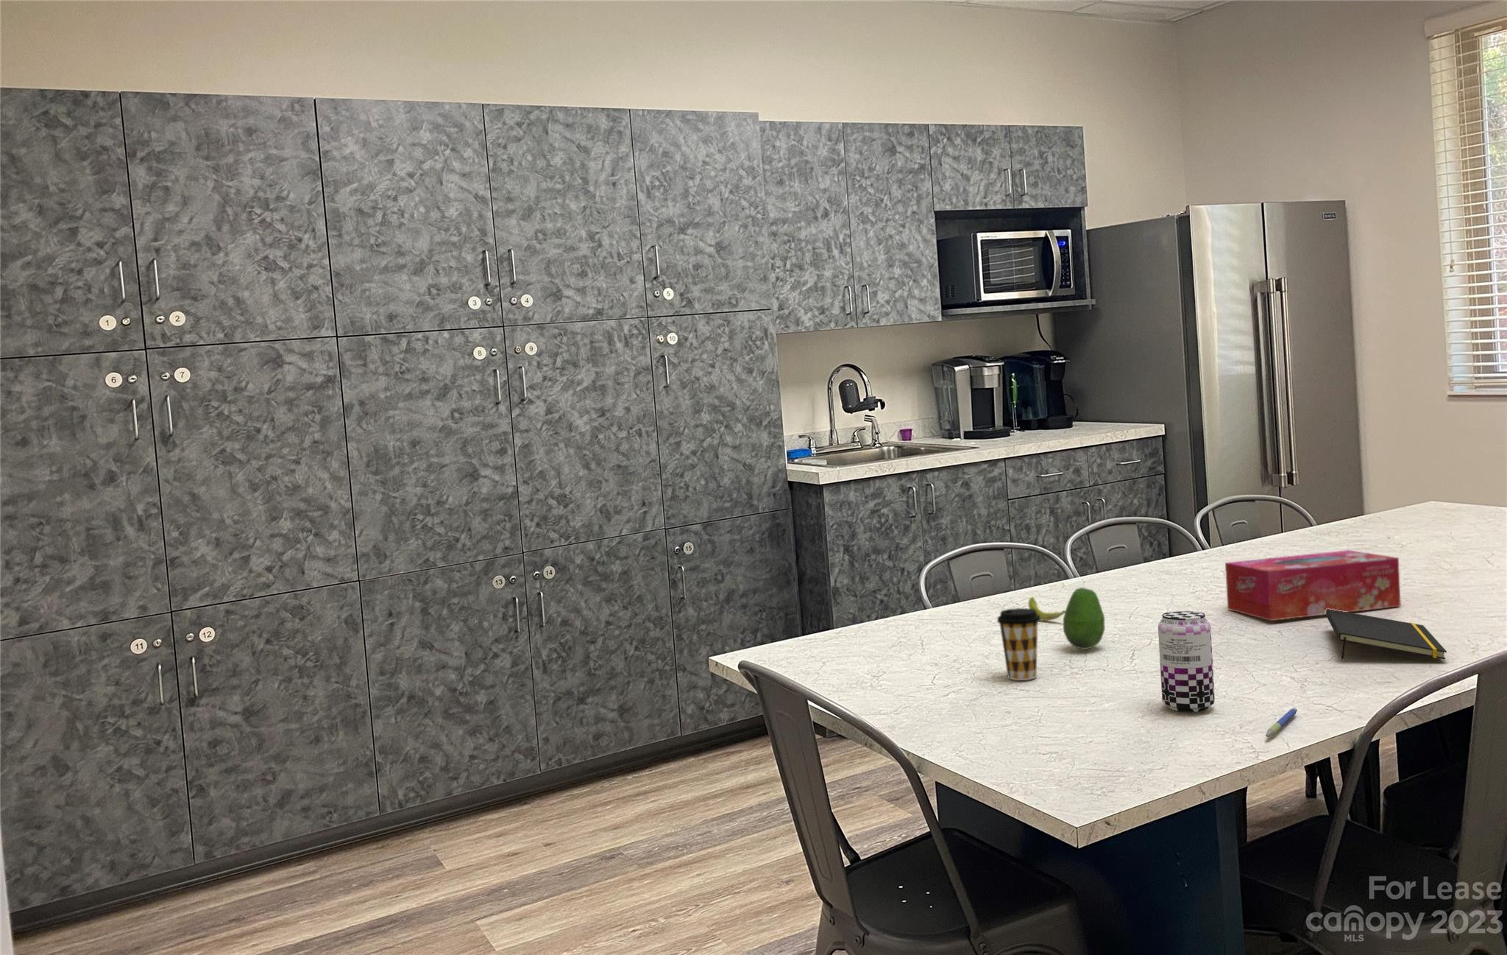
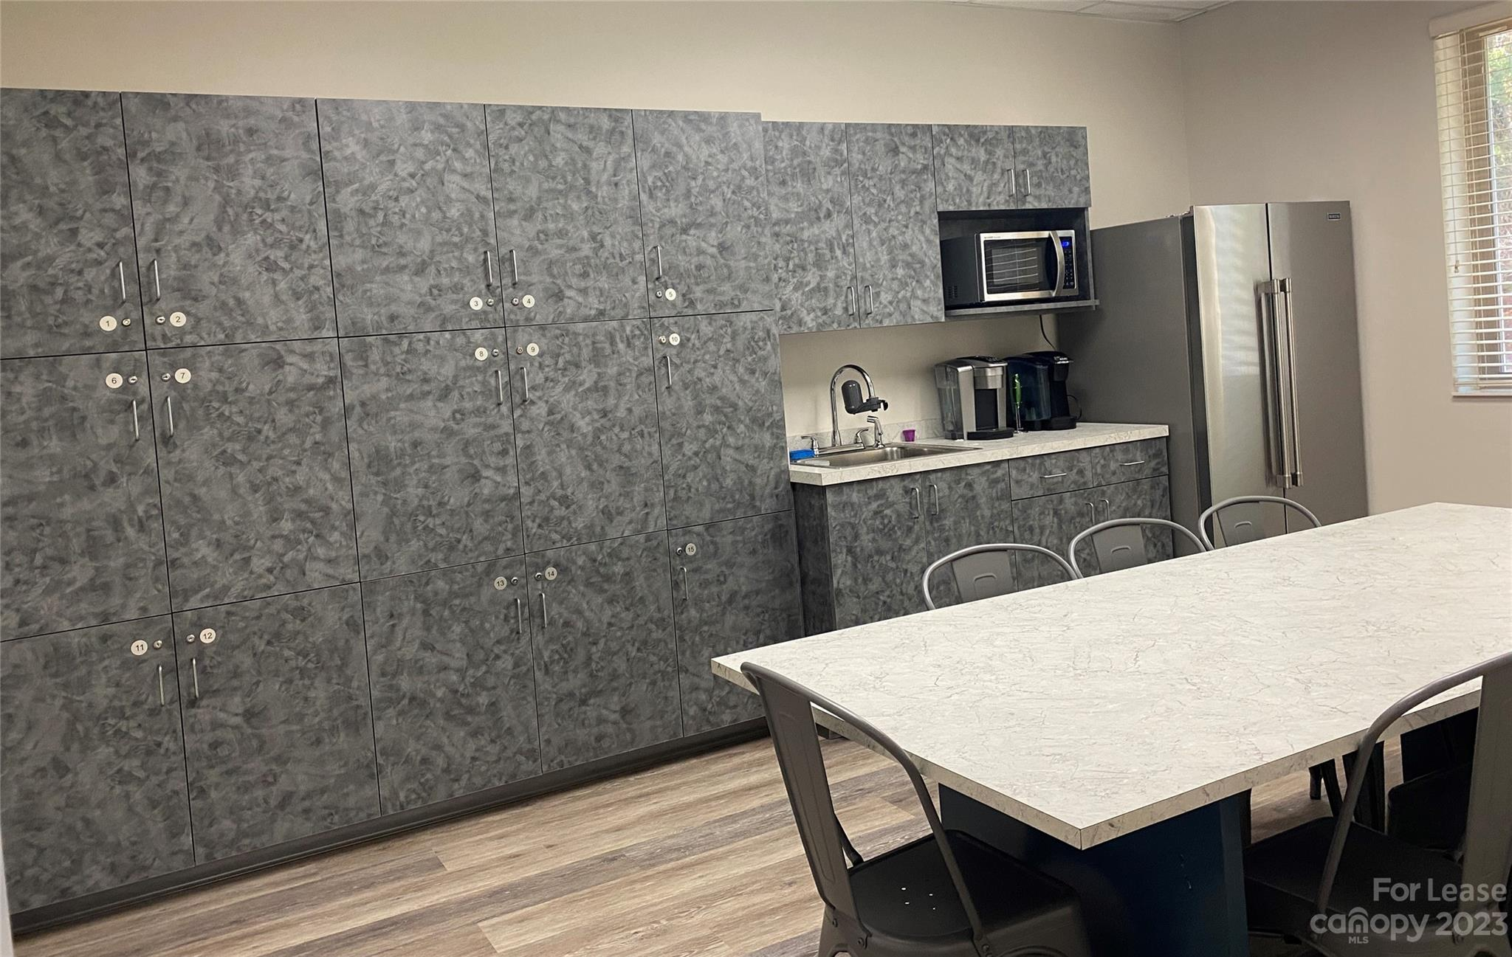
- notepad (1382, 633)
- pen (1281, 722)
- fruit (1083, 618)
- banana (1047, 612)
- beer can (1185, 660)
- coffee cup (1020, 644)
- tissue box (1310, 584)
